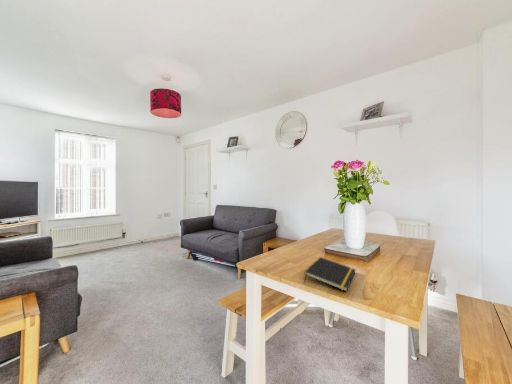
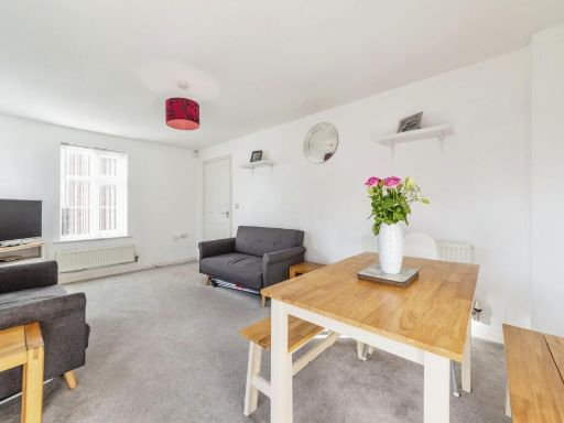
- notepad (331, 271)
